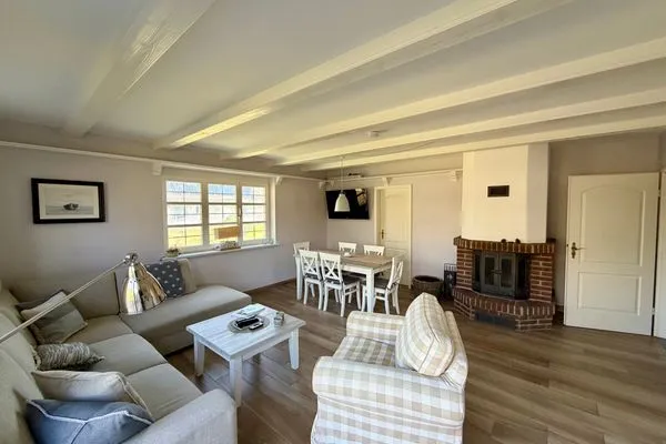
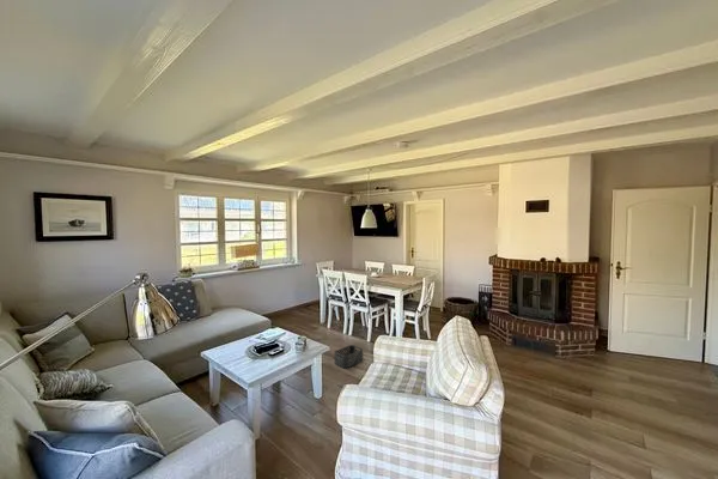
+ storage bin (348, 356)
